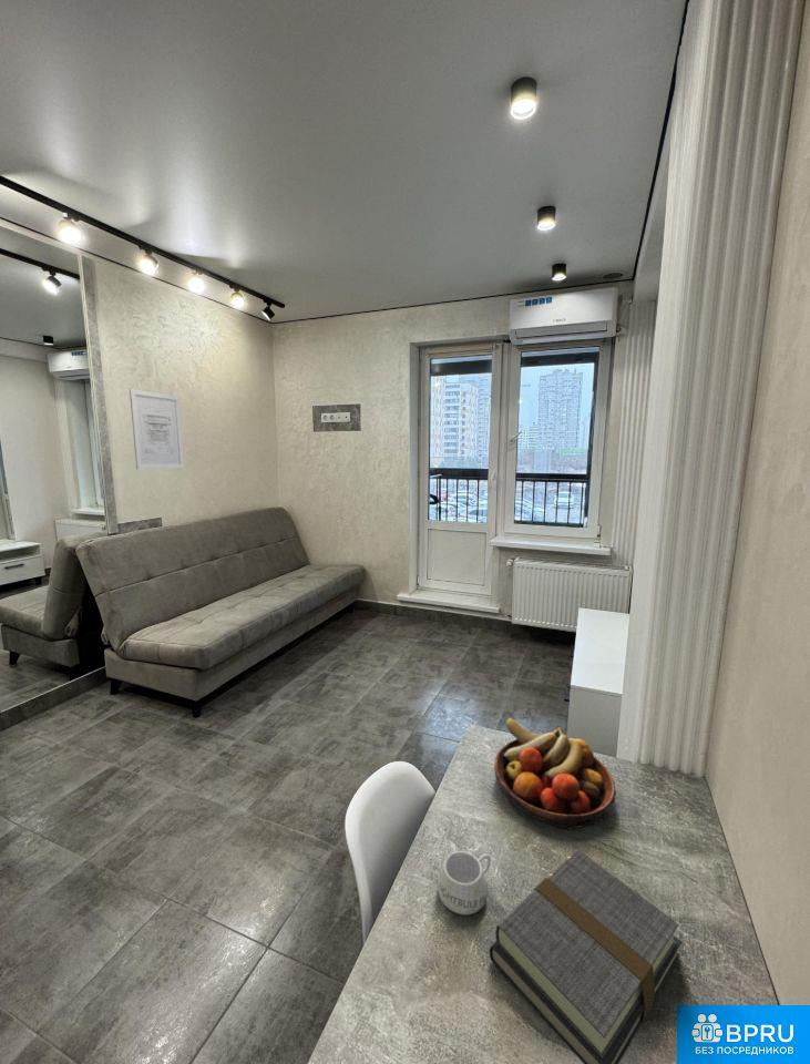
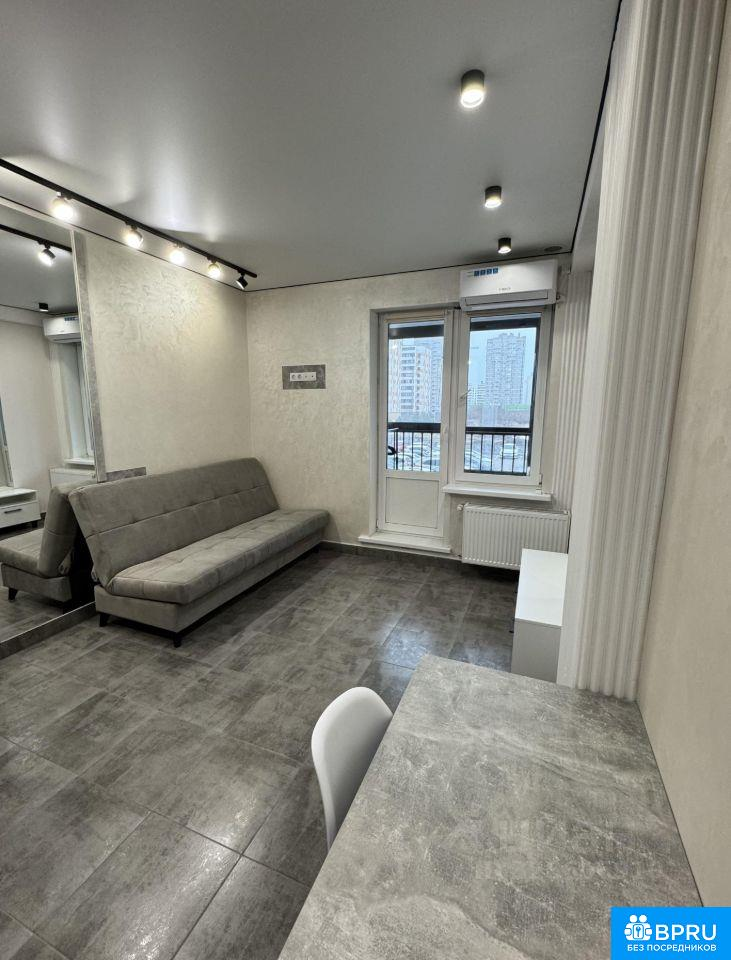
- book (586, 940)
- wall art (158, 431)
- mug (466, 877)
- fruit bowl (551, 767)
